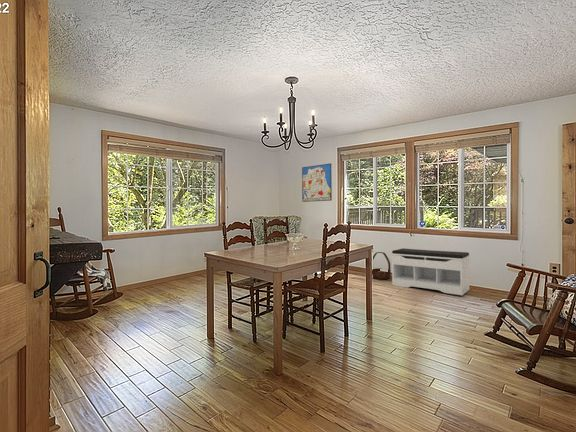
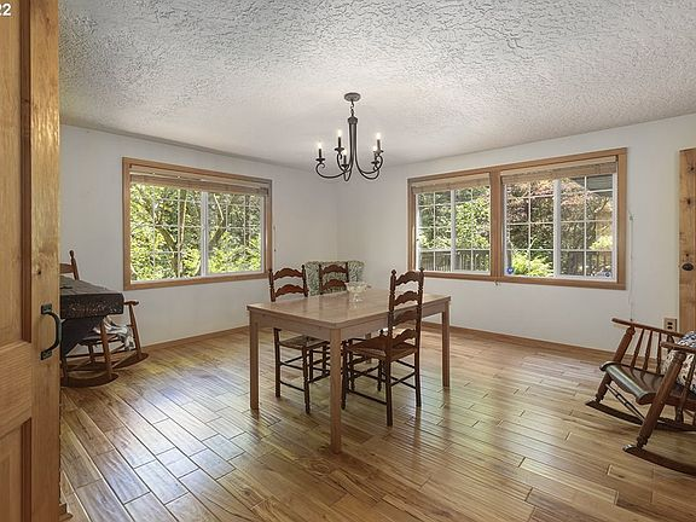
- bench (429, 269)
- wall art (316, 183)
- basket (379, 269)
